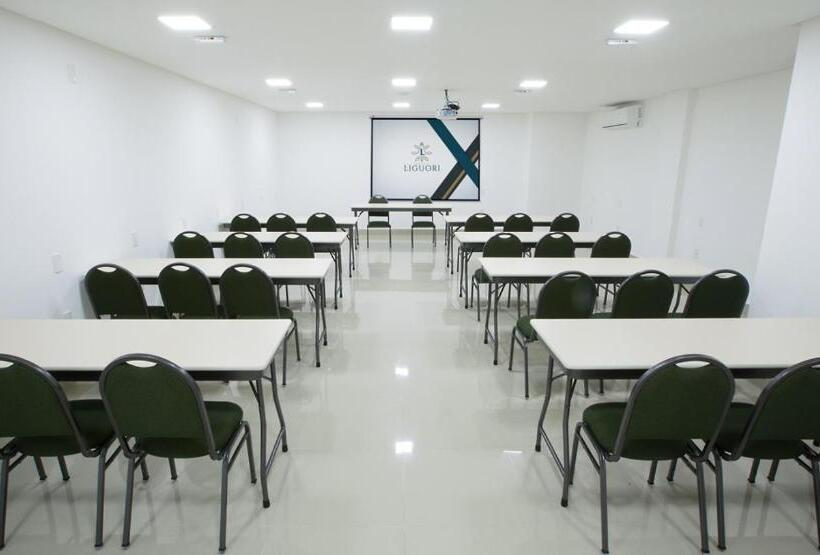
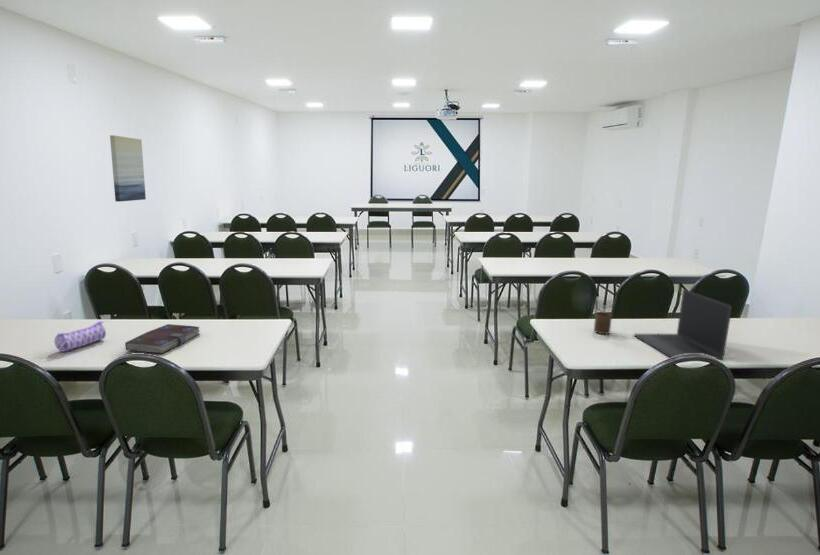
+ pencil case (80, 336)
+ wall art (128, 169)
+ book (165, 337)
+ laptop (679, 321)
+ cup (602, 322)
